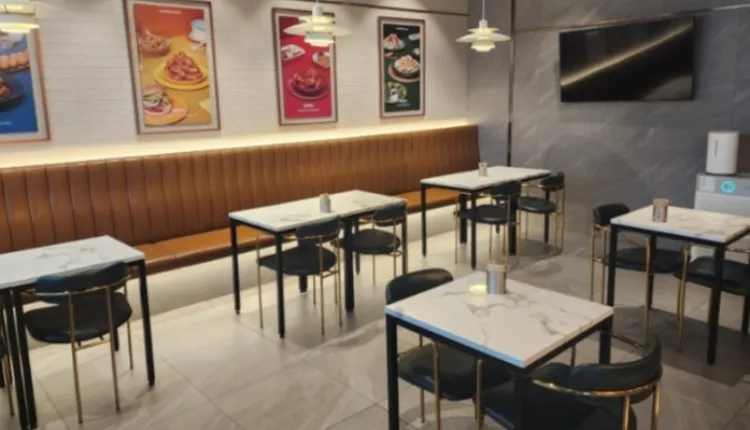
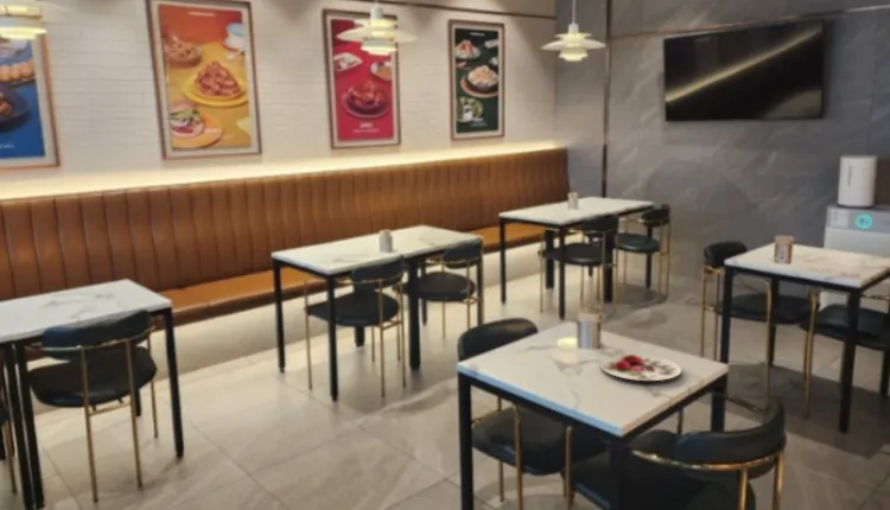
+ plate (640, 365)
